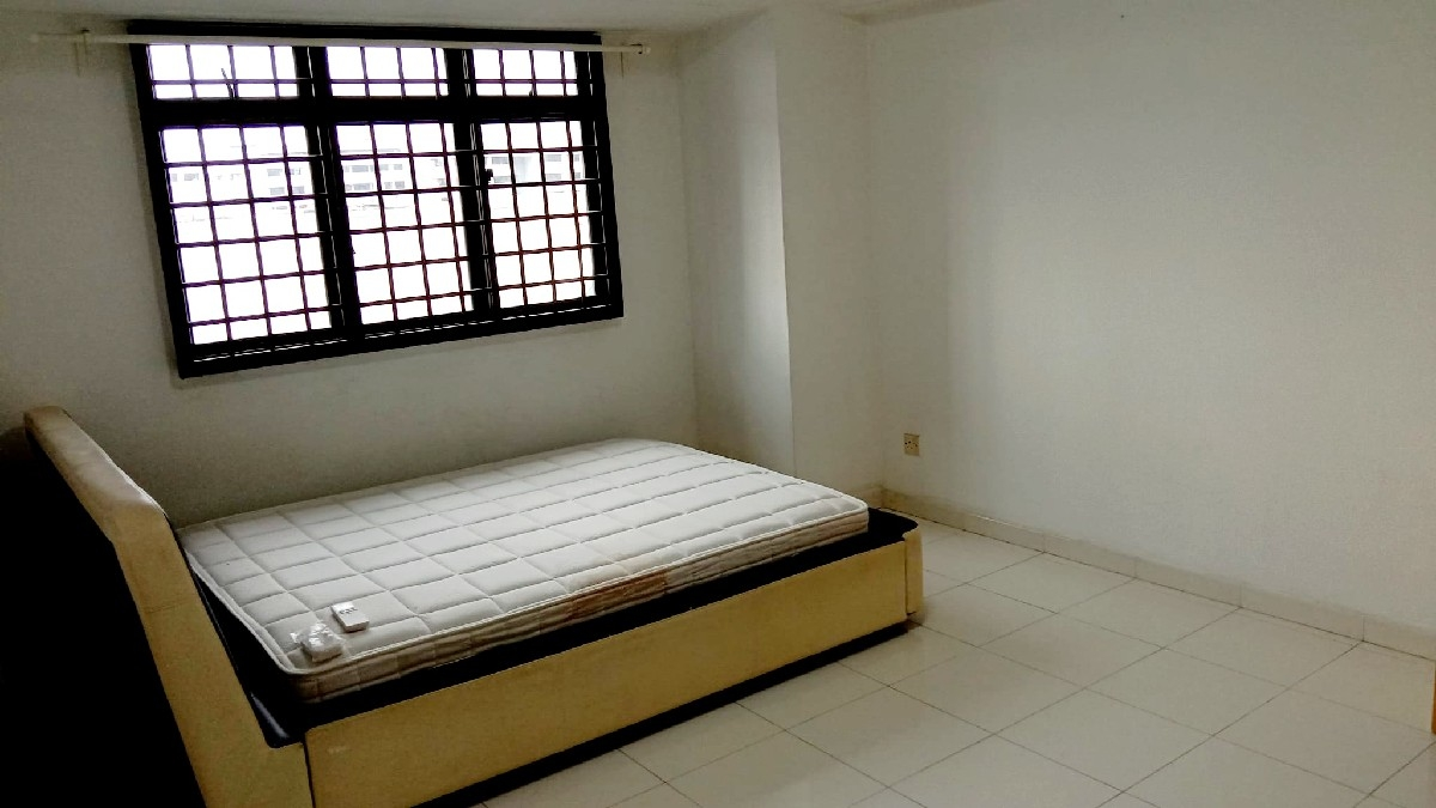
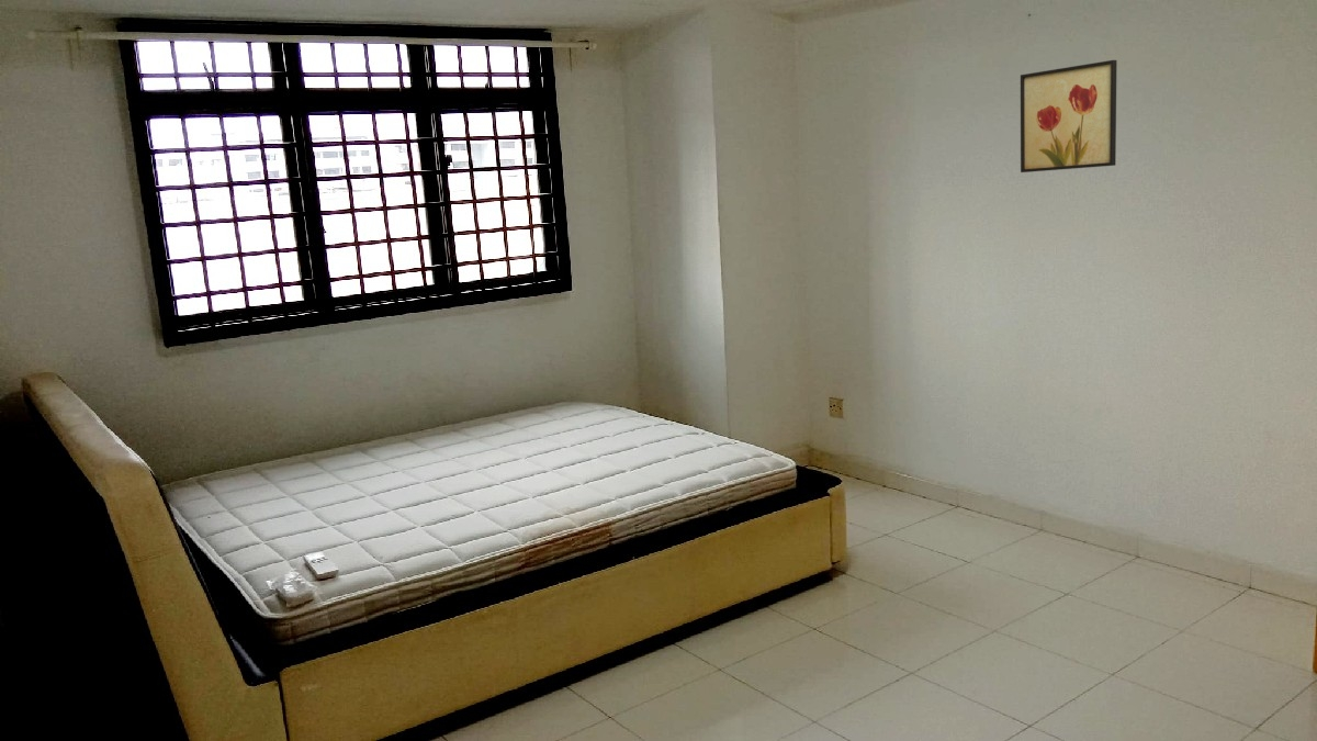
+ wall art (1067, 119)
